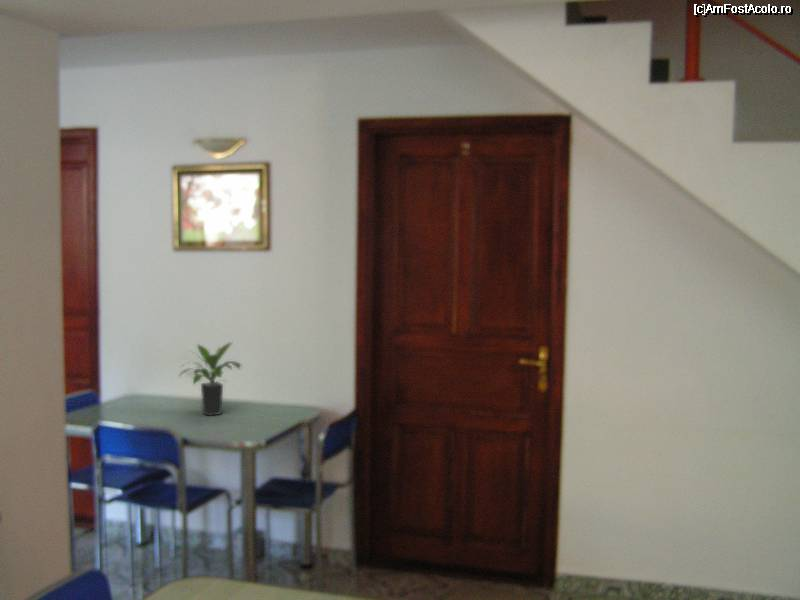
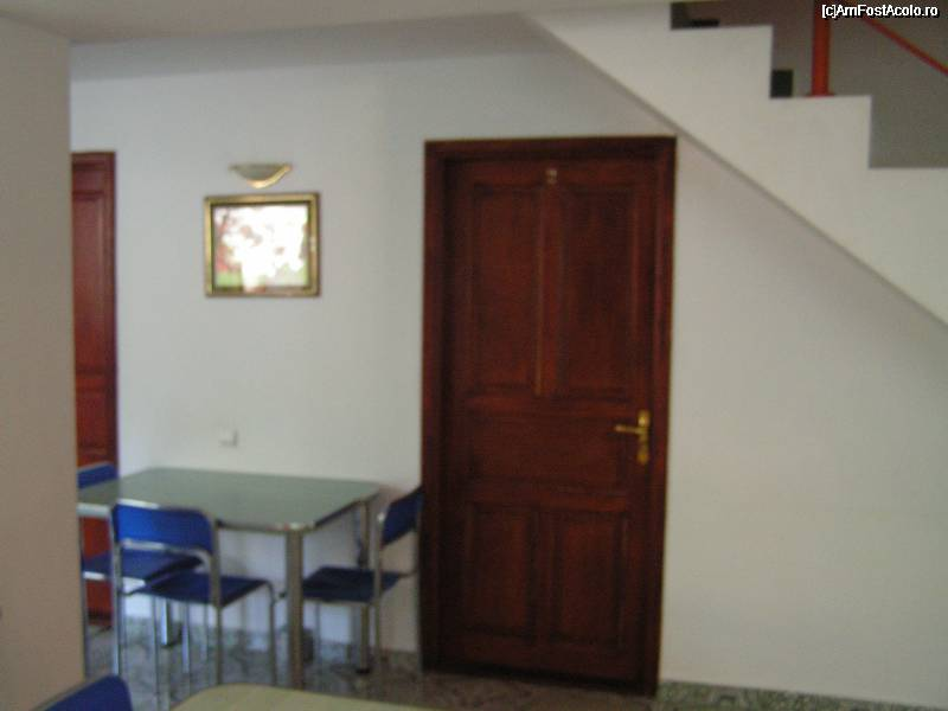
- potted plant (212, 379)
